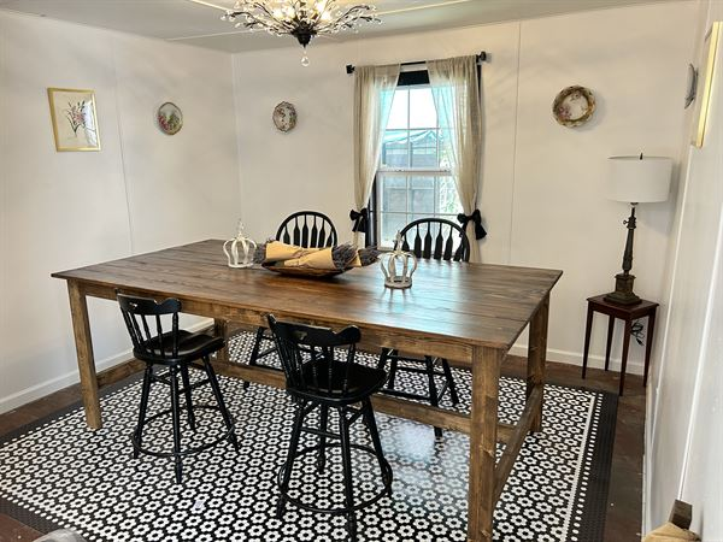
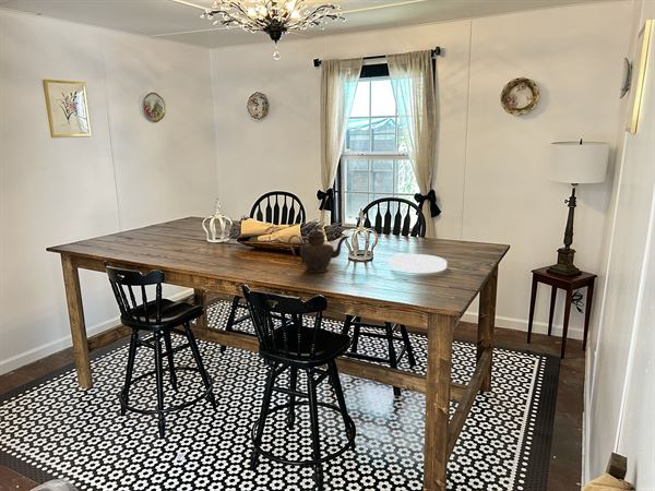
+ plate (417, 262)
+ teapot (319, 248)
